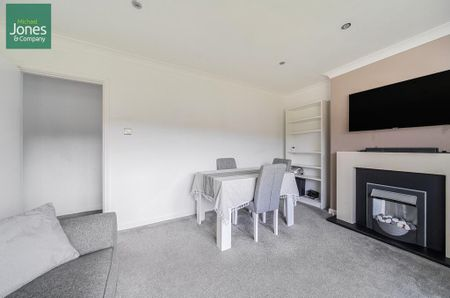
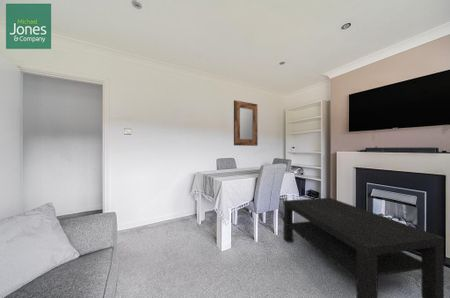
+ home mirror (246, 124)
+ coffee table (342, 238)
